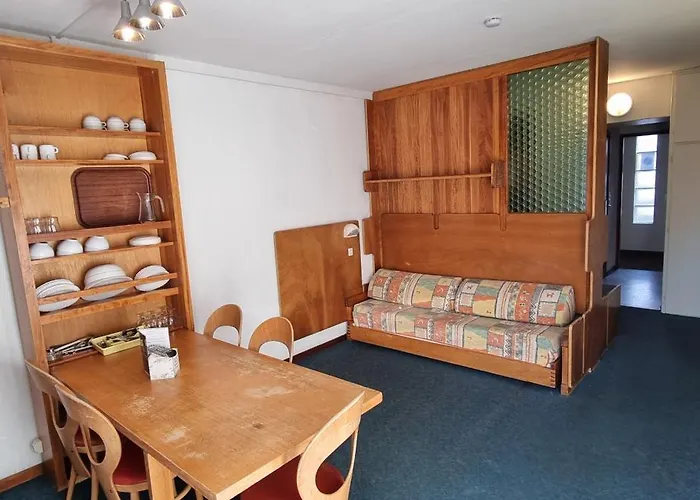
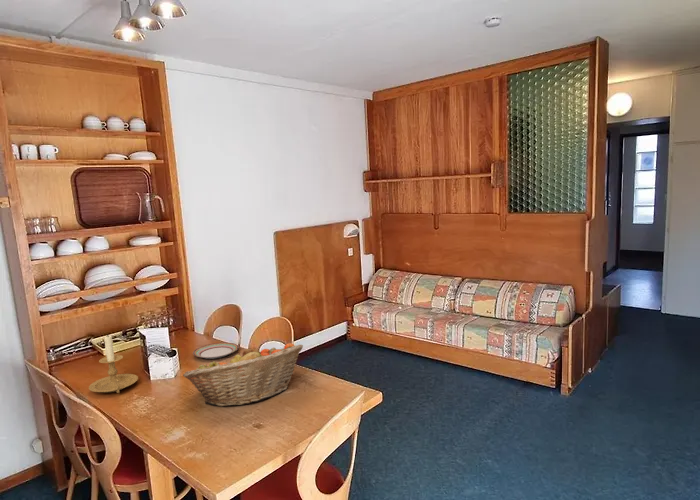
+ candle holder (111, 361)
+ plate (216, 351)
+ fruit basket (246, 369)
